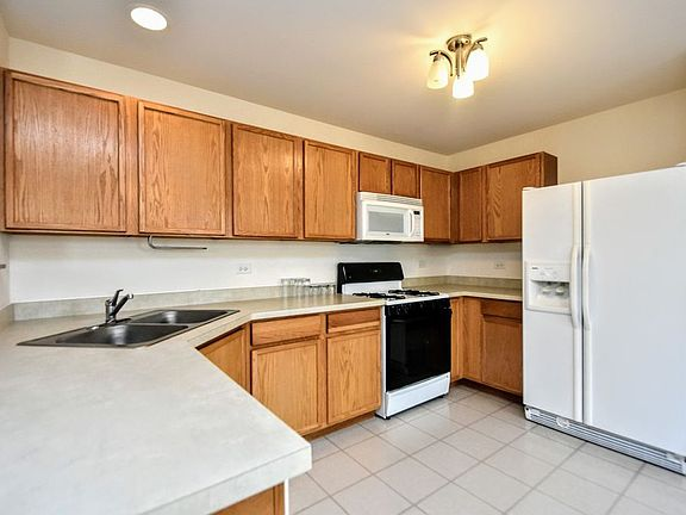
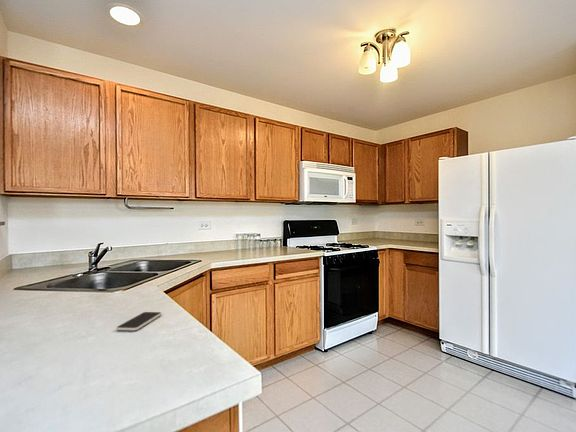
+ smartphone (140, 320)
